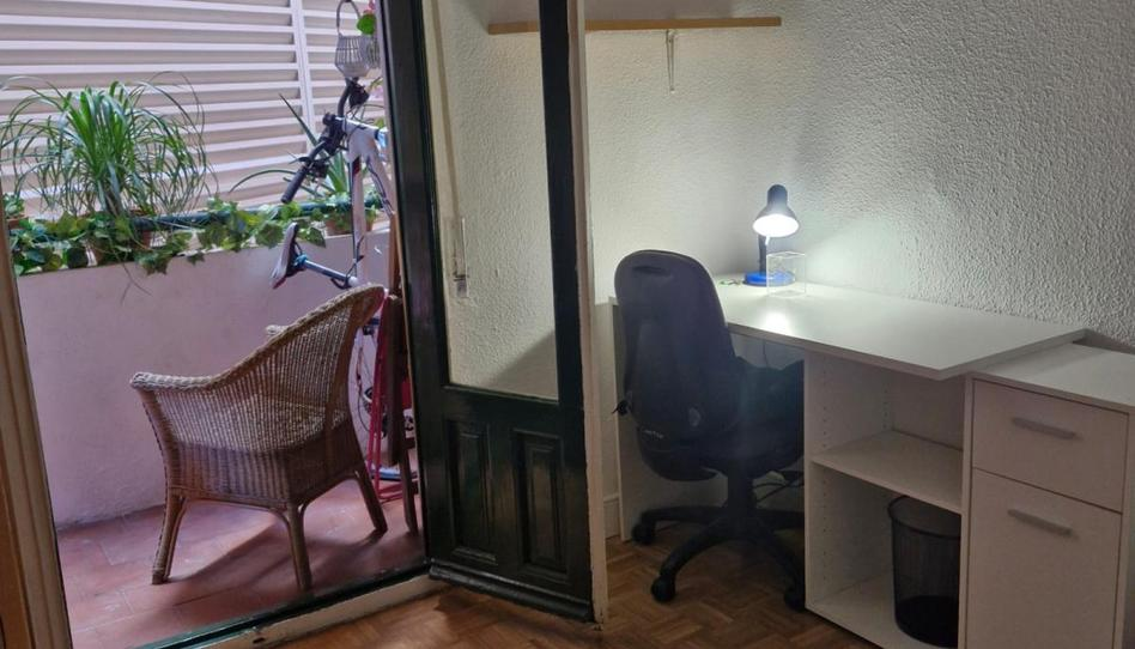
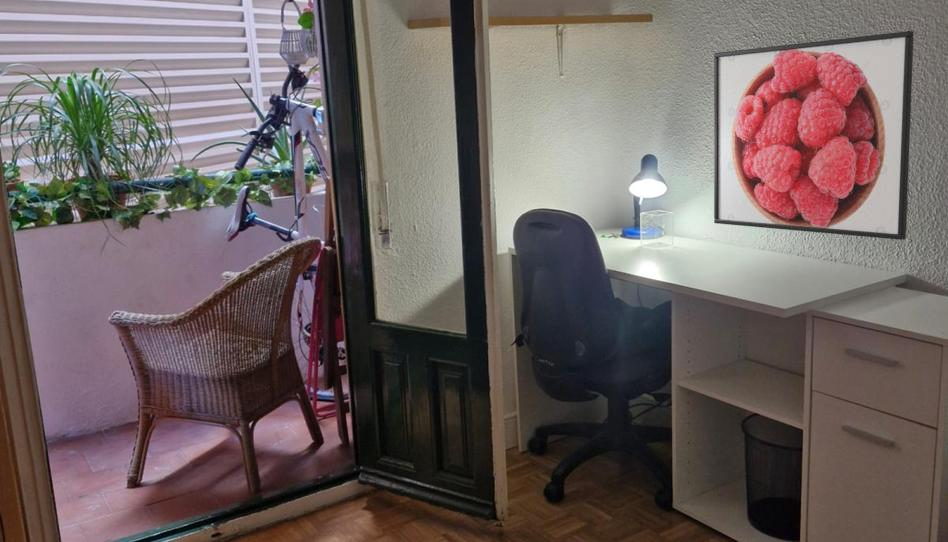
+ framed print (802, 138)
